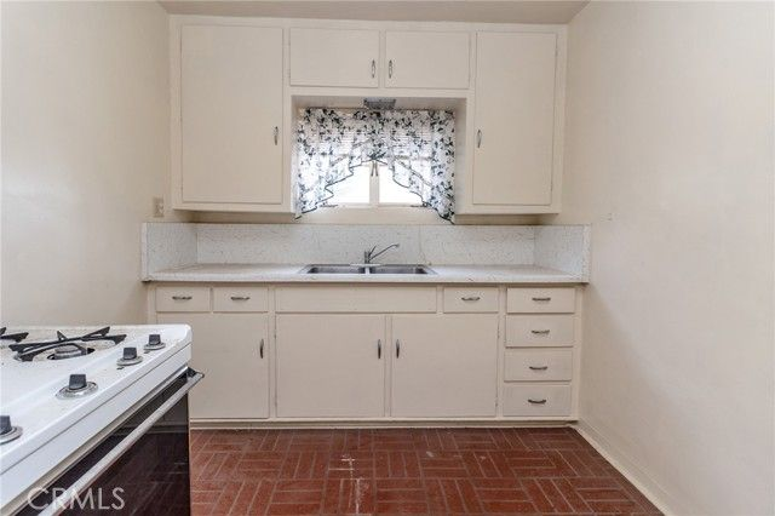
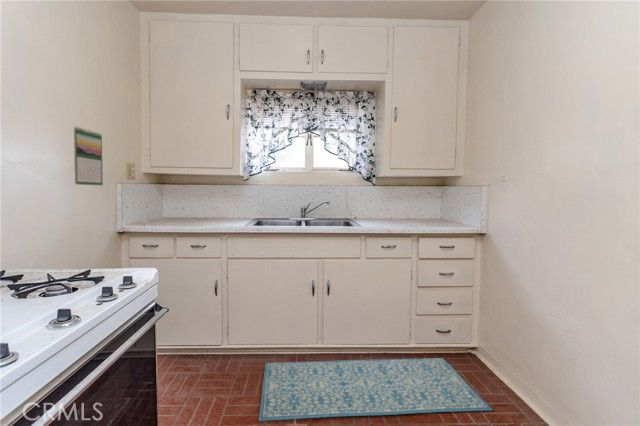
+ calendar (89, 157)
+ rug (366, 383)
